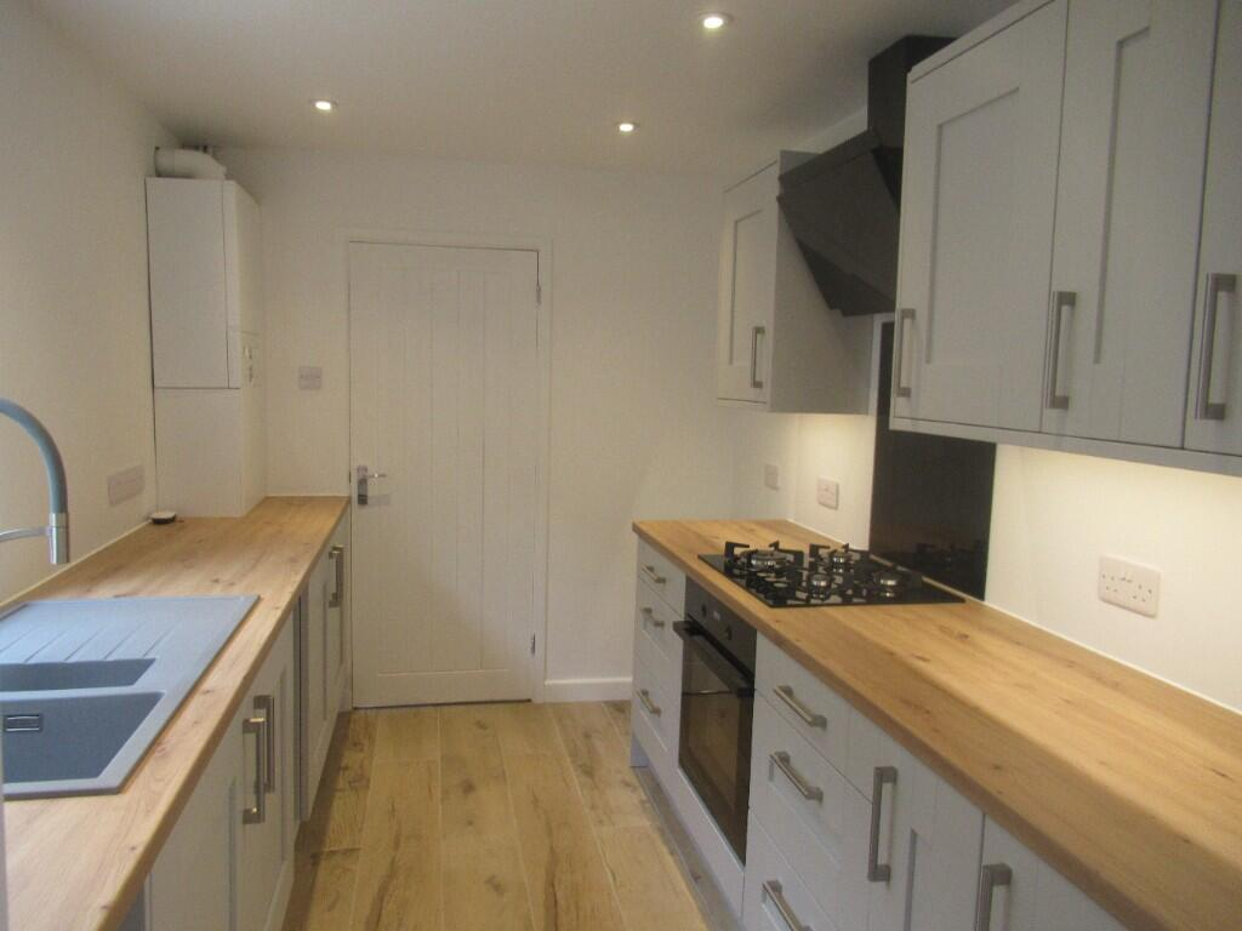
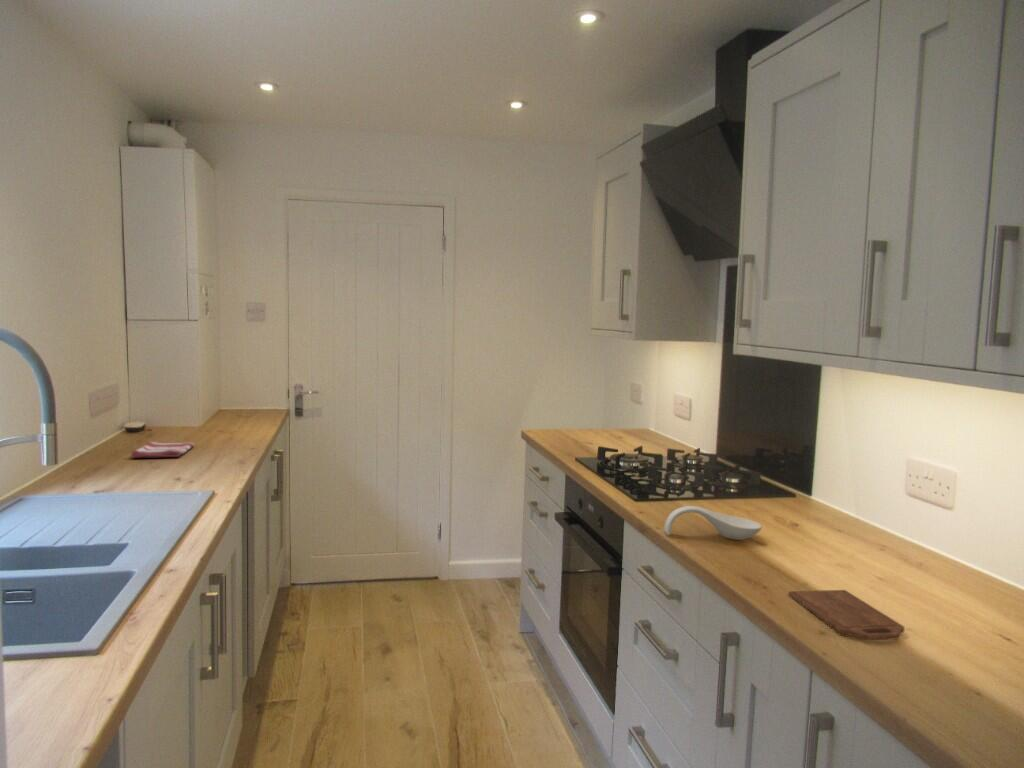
+ cutting board (847, 613)
+ dish towel (164, 448)
+ spoon rest (713, 521)
